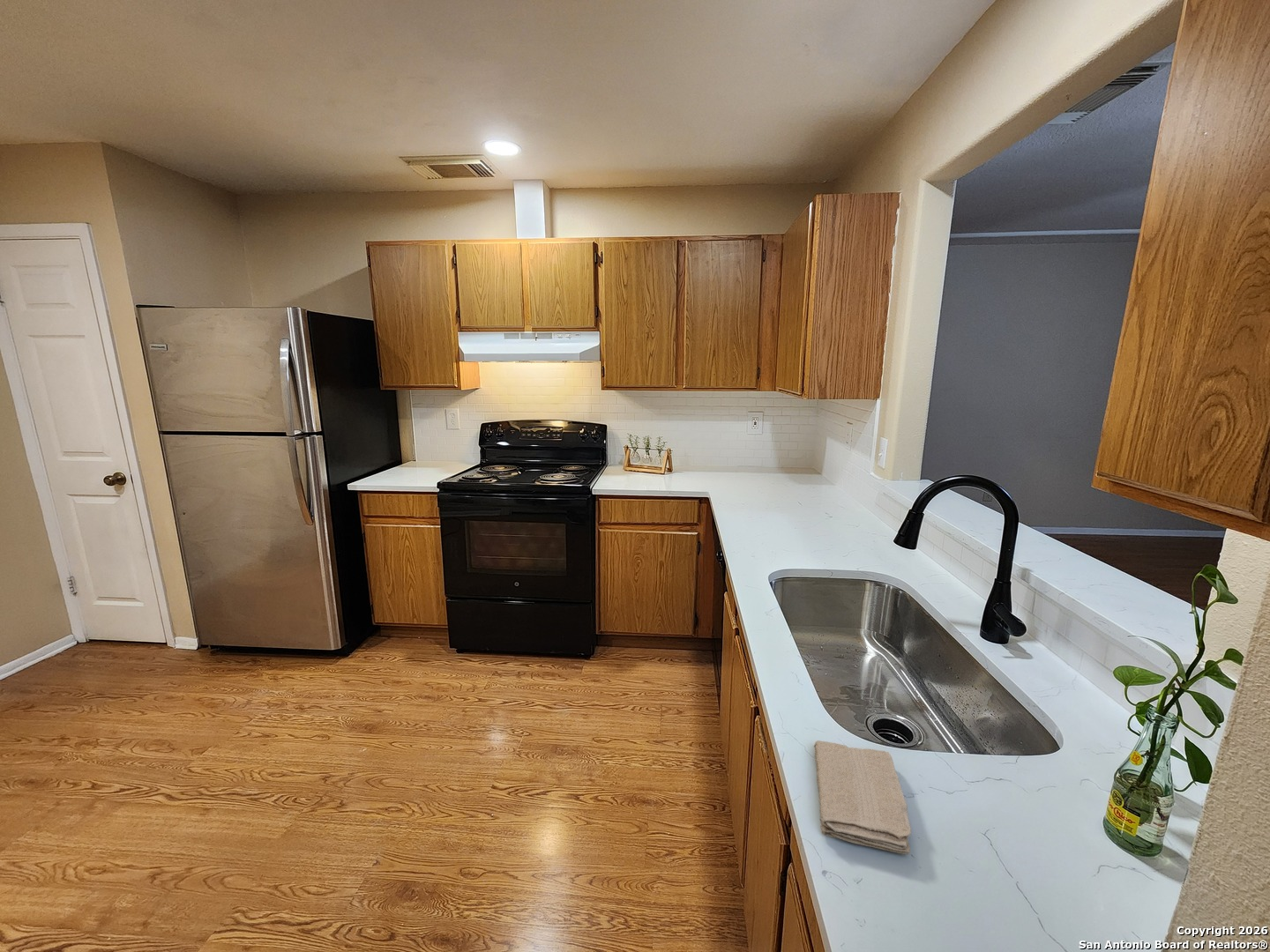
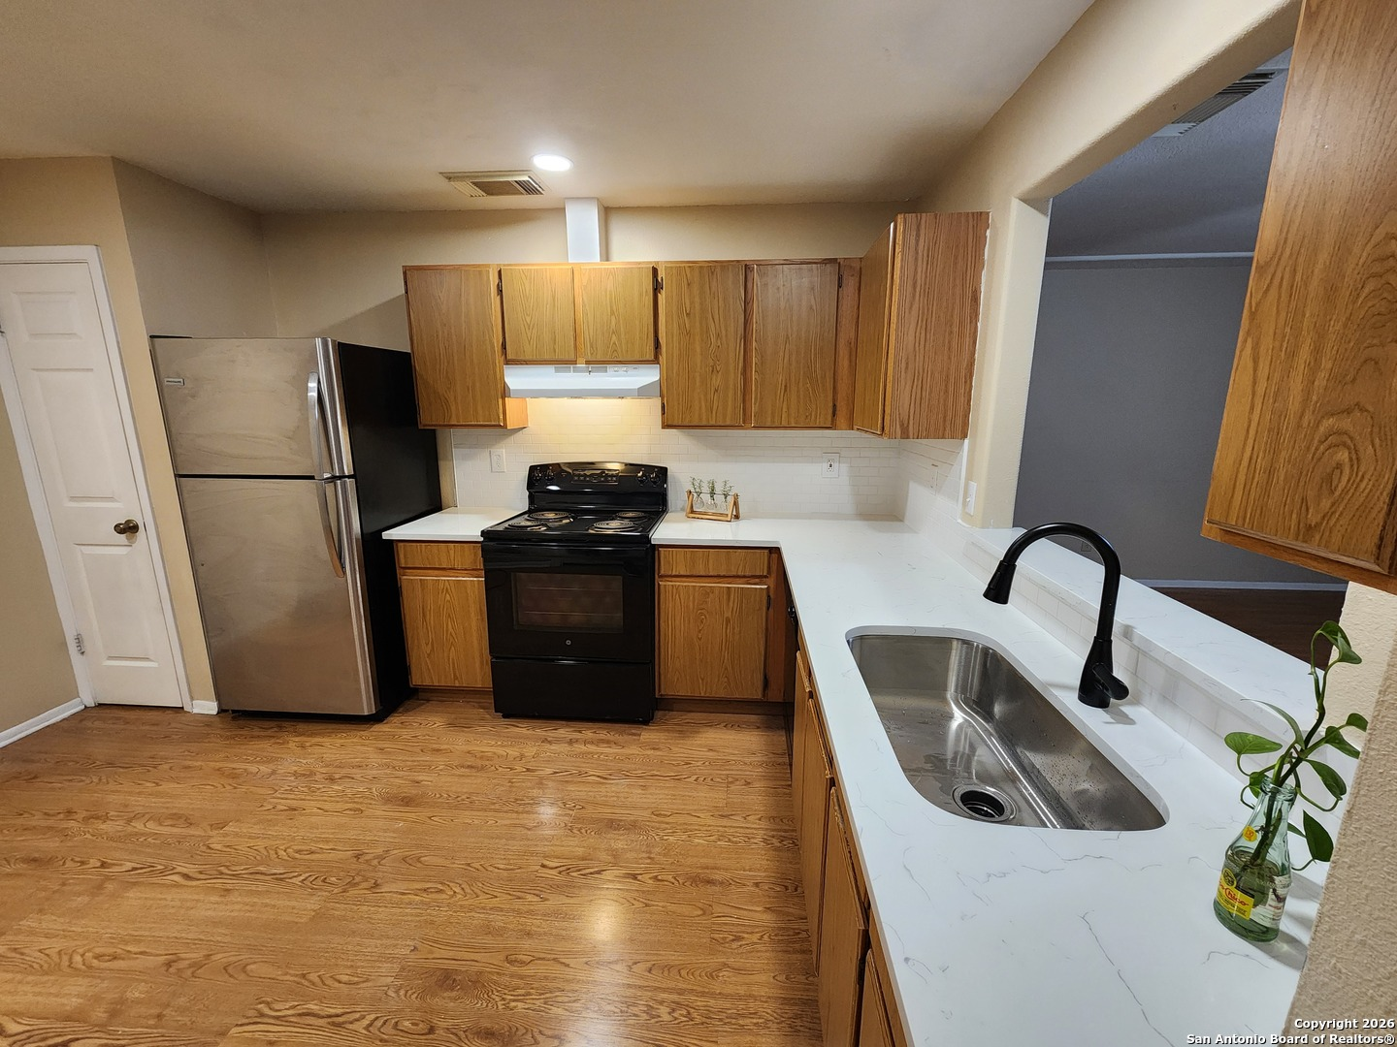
- washcloth (857, 788)
